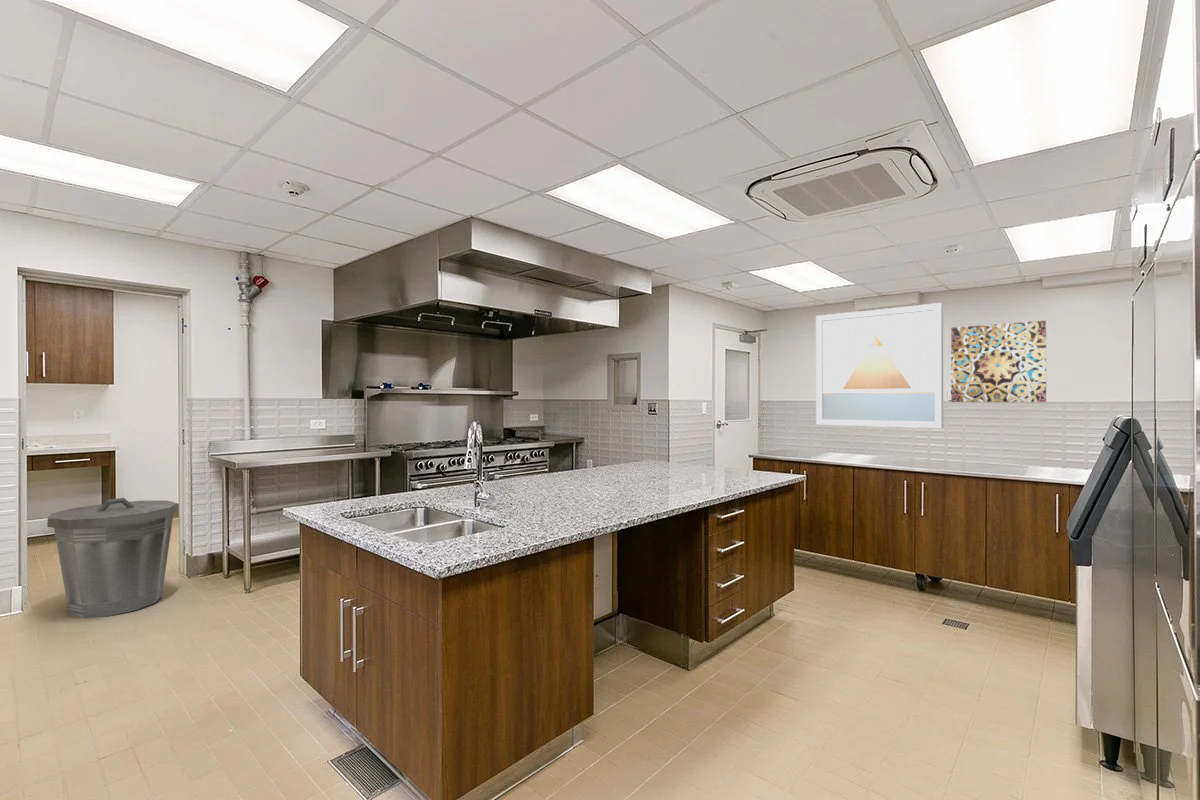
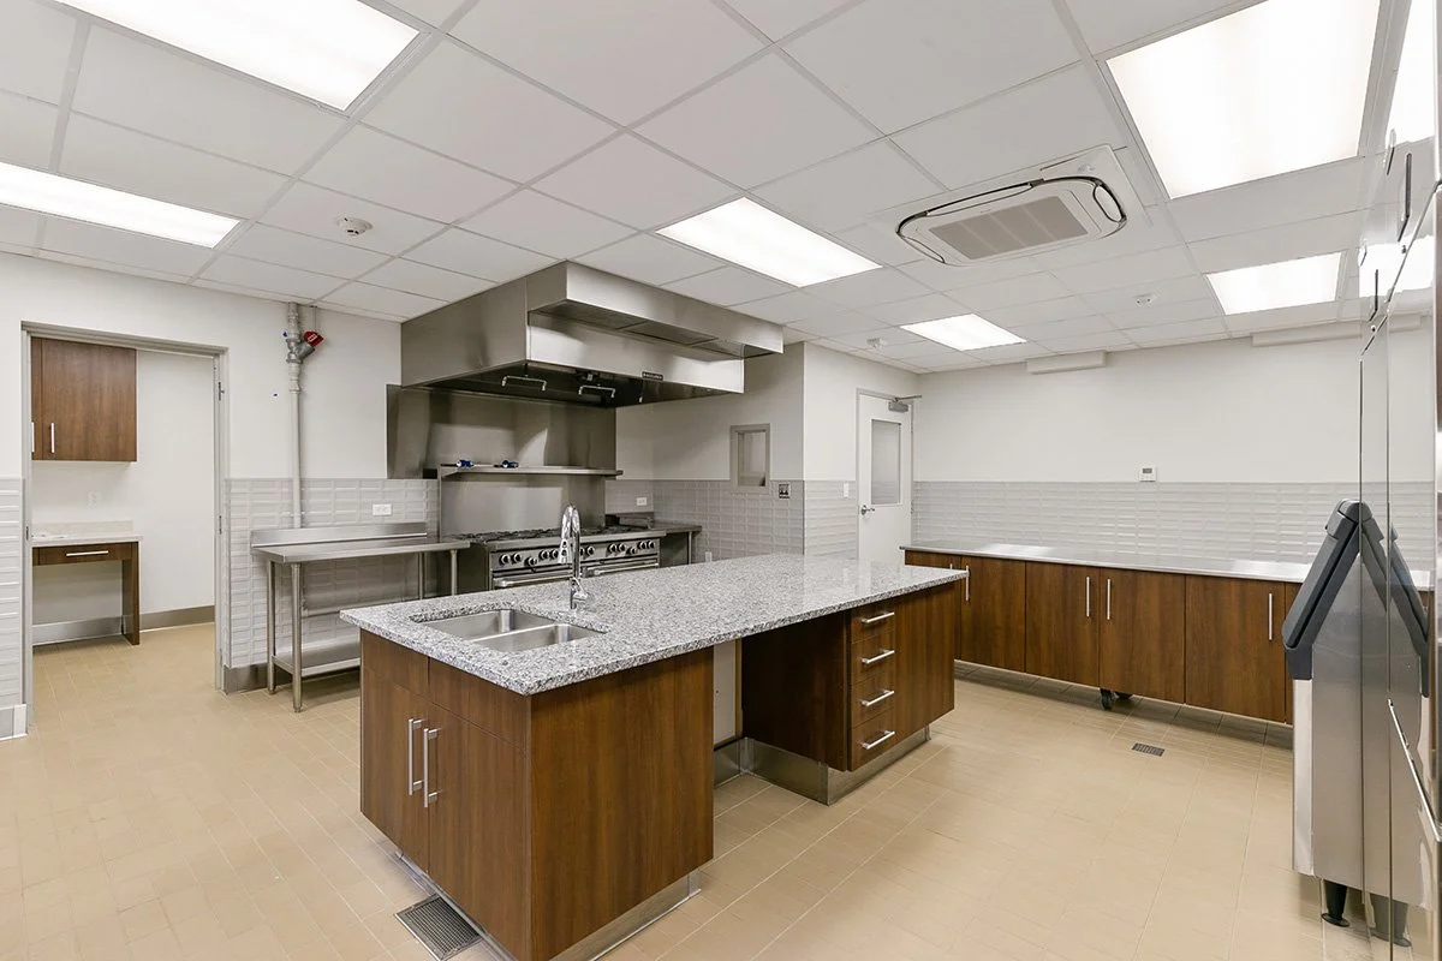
- trash can (115, 551)
- wall art (875, 368)
- wall art (996, 363)
